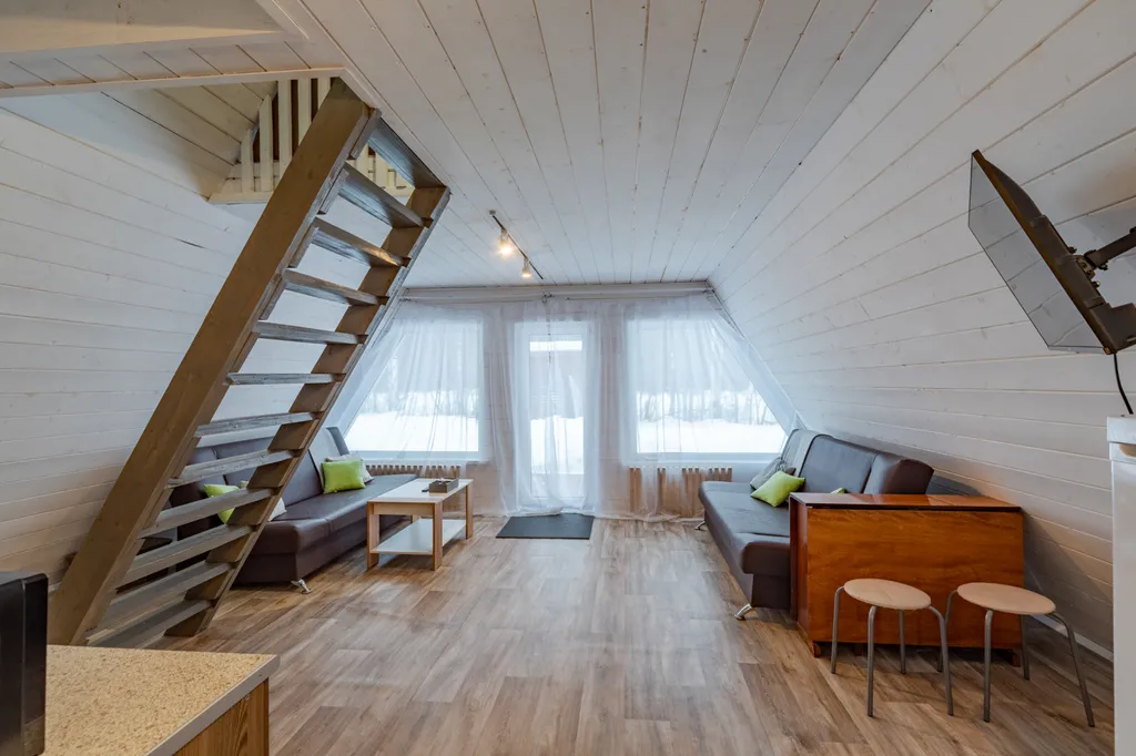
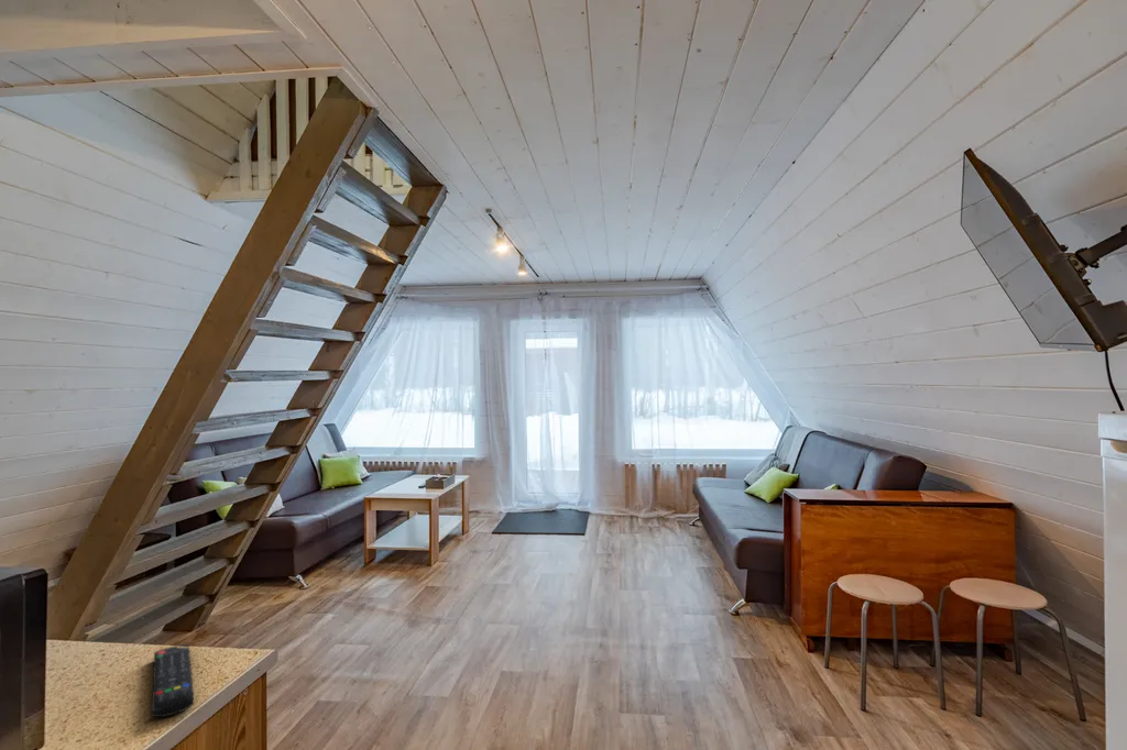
+ remote control (172, 676)
